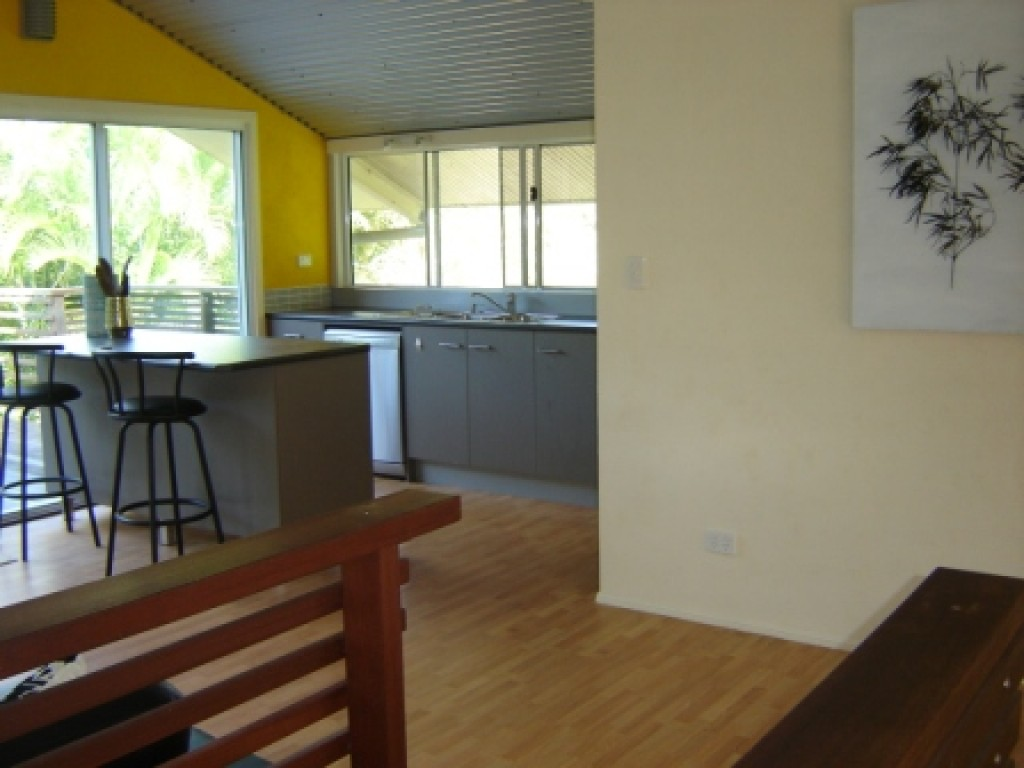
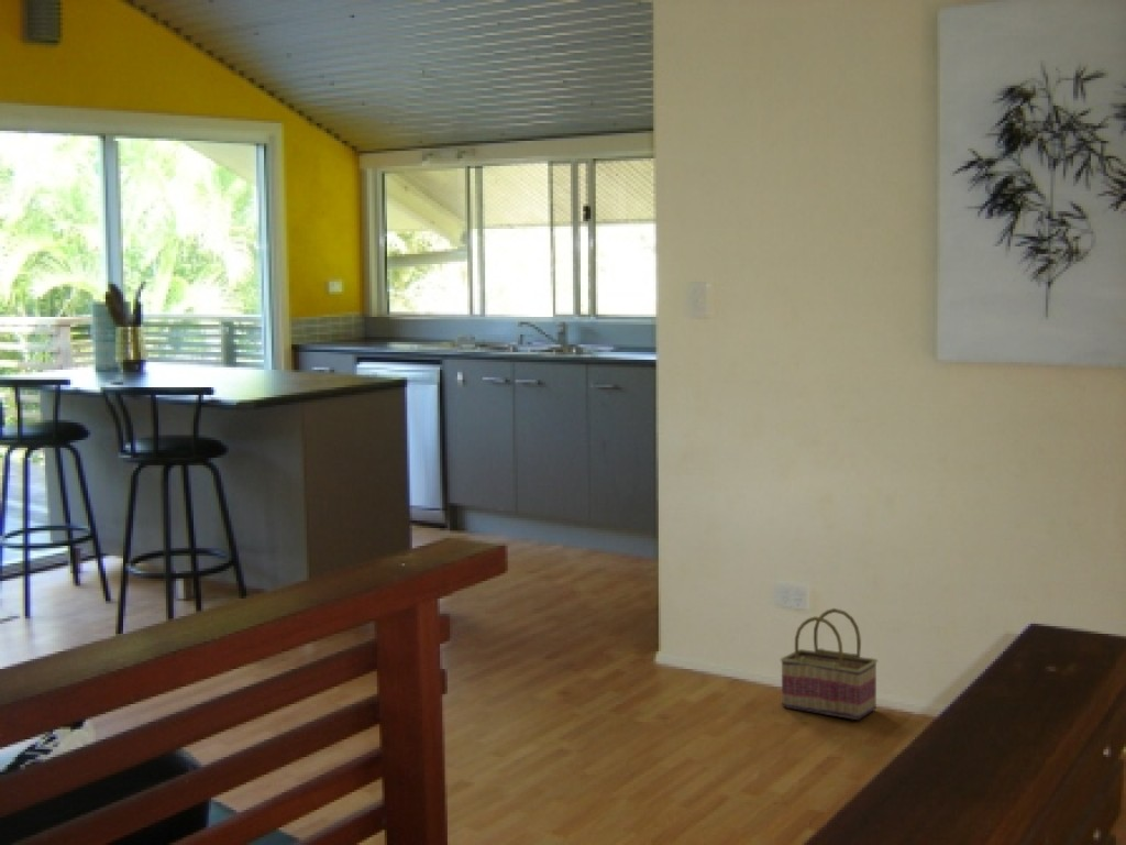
+ basket (828, 660)
